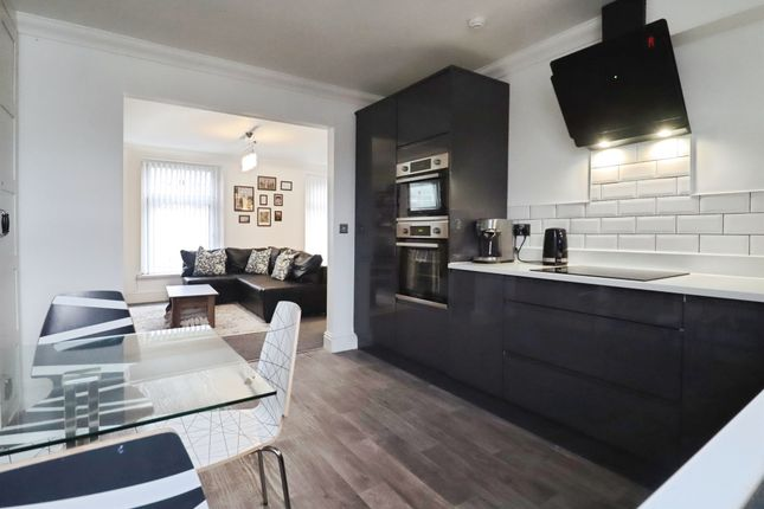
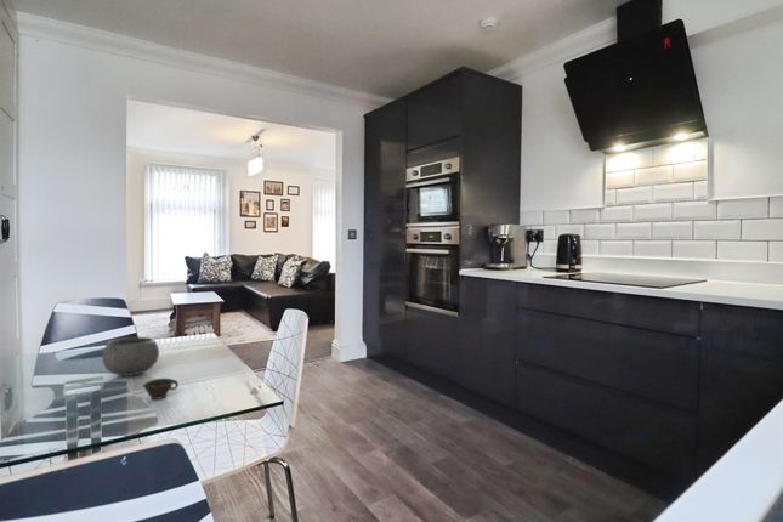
+ bowl (131, 357)
+ cup (160, 388)
